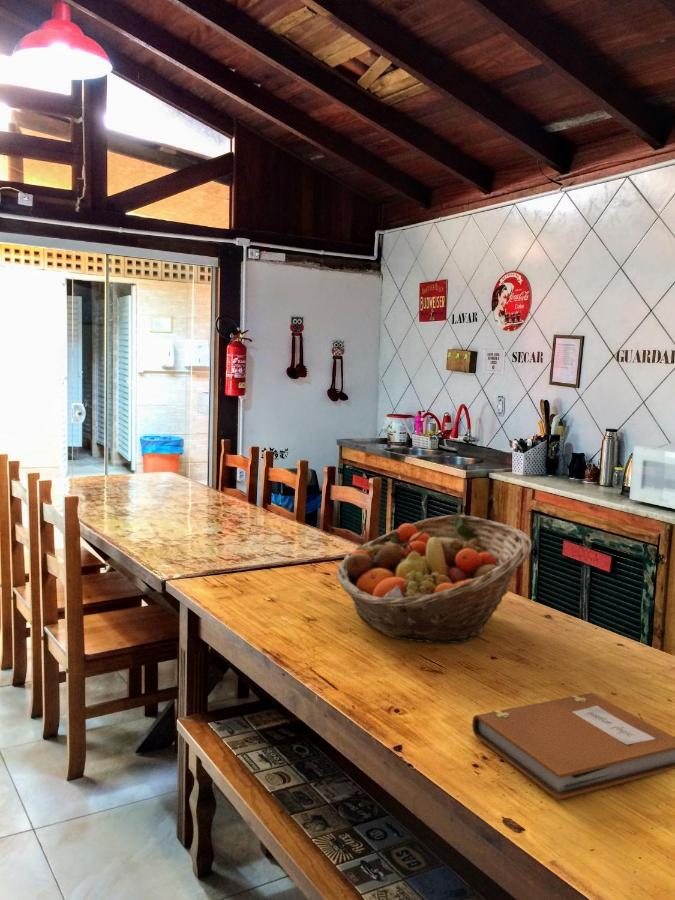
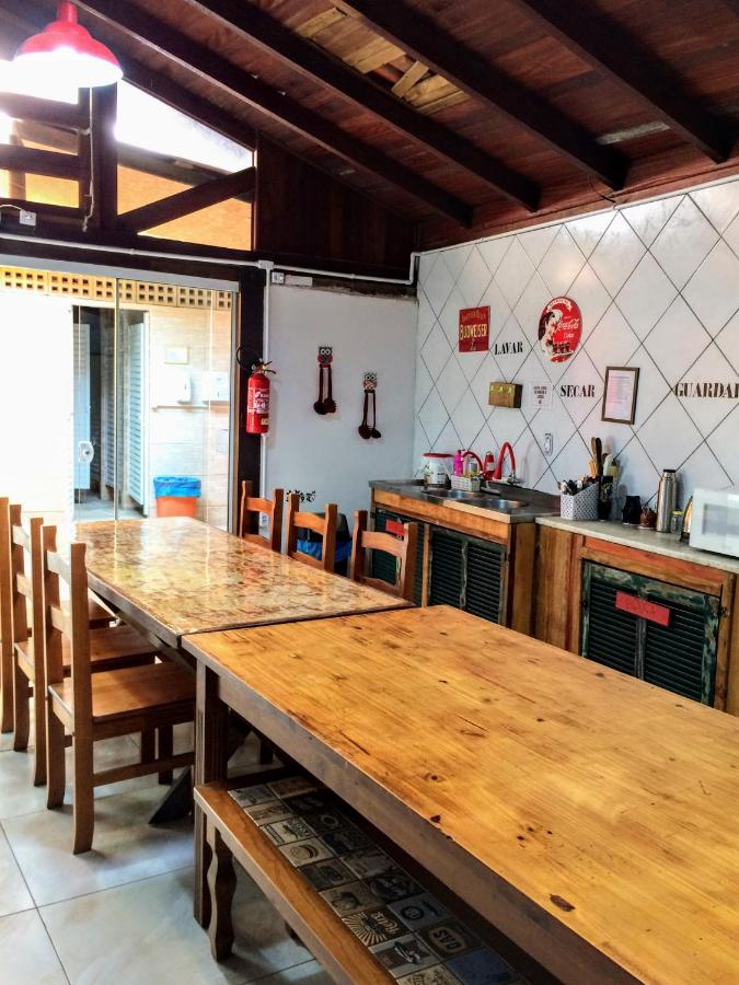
- fruit basket (430, 572)
- notebook (578, 737)
